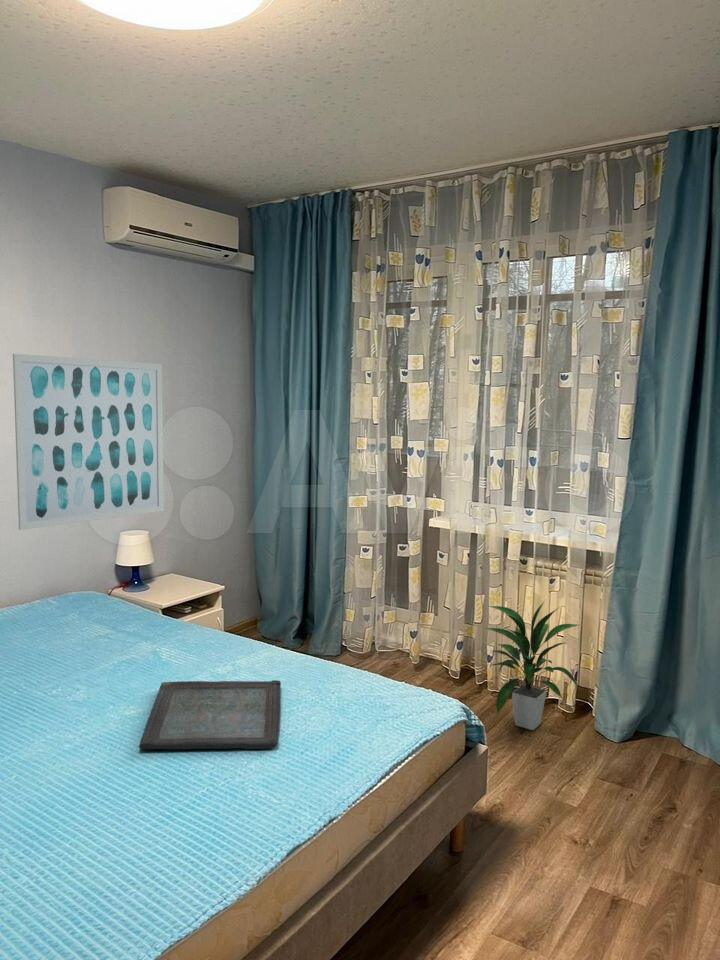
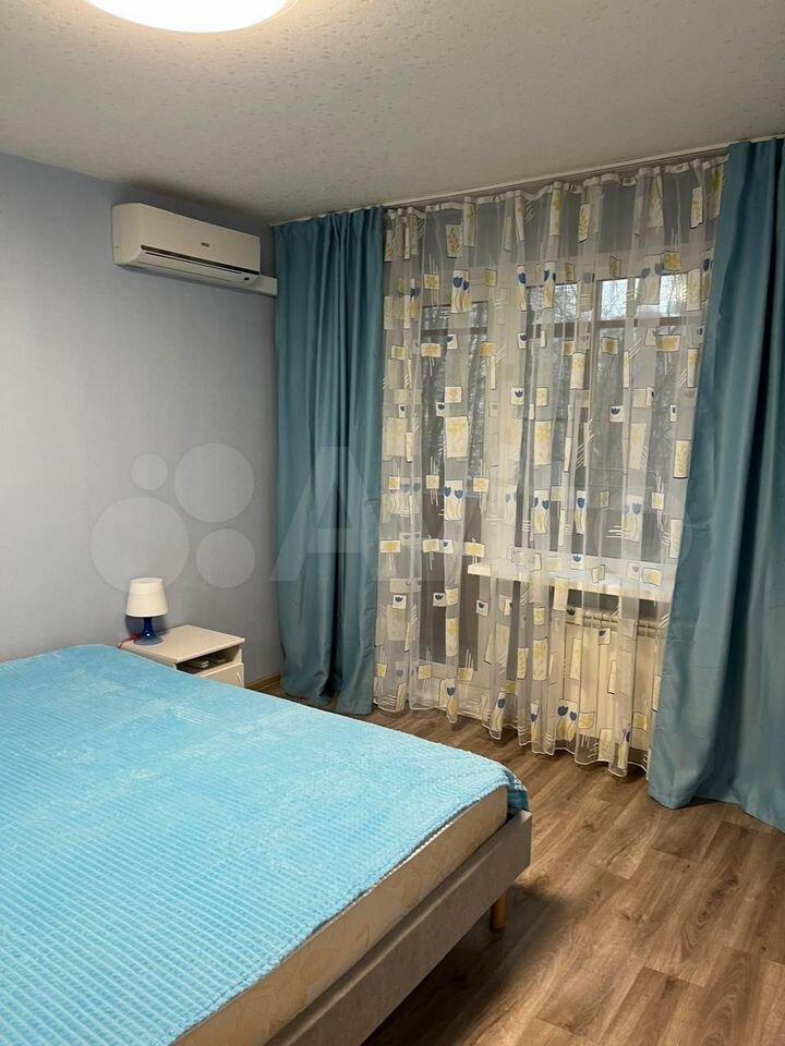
- serving tray (214, 711)
- wall art (95, 440)
- indoor plant (526, 662)
